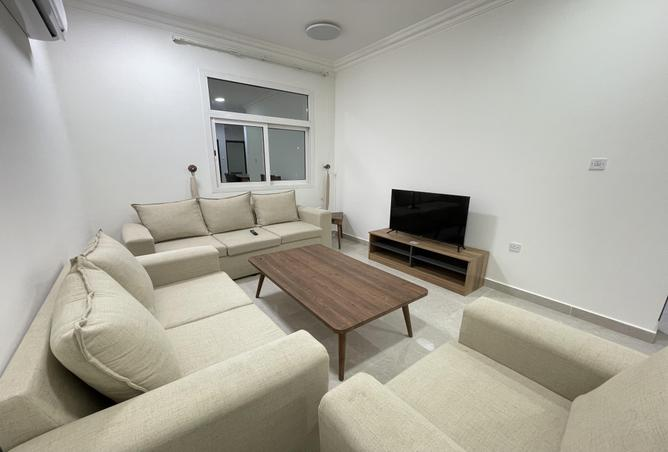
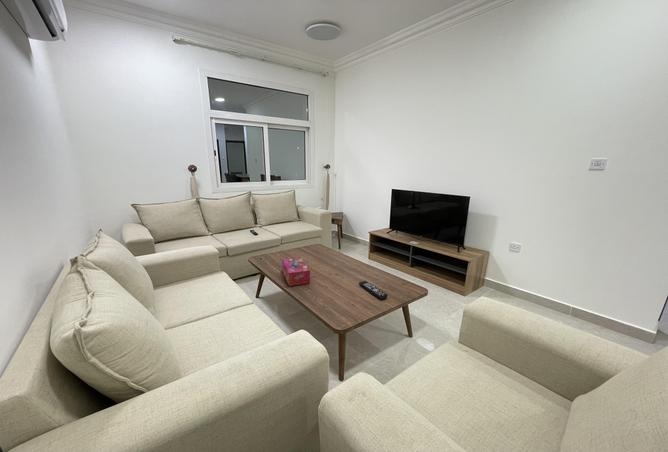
+ remote control (372, 289)
+ tissue box (295, 270)
